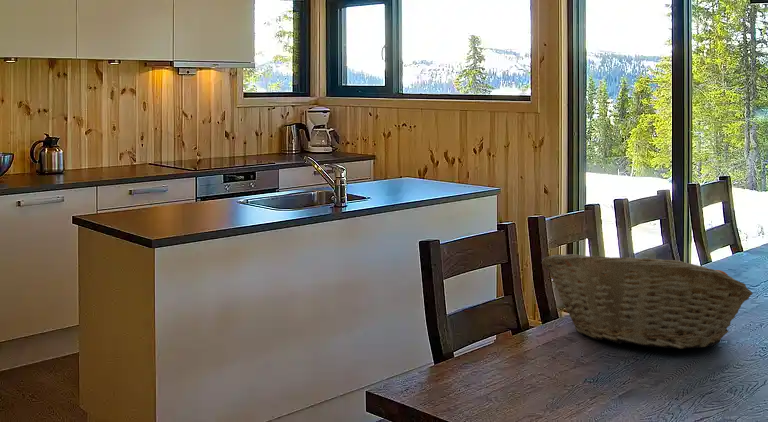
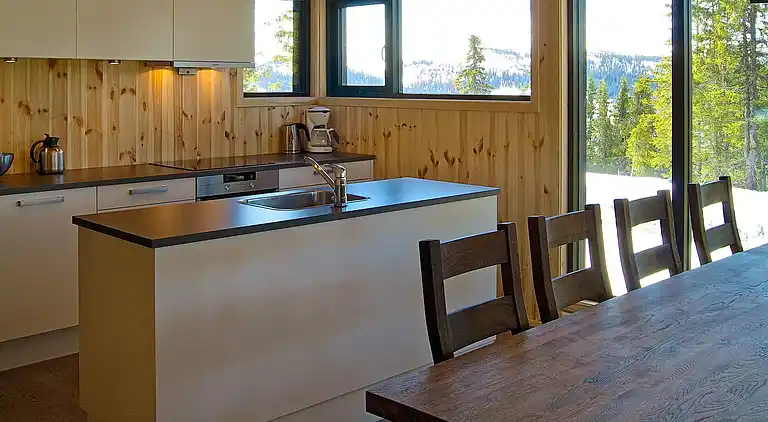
- fruit basket (641, 294)
